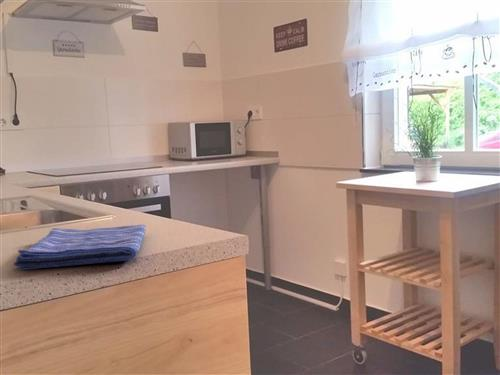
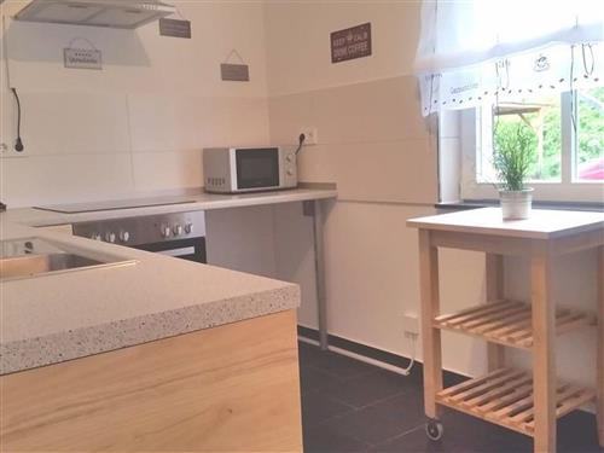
- dish towel (88, 240)
